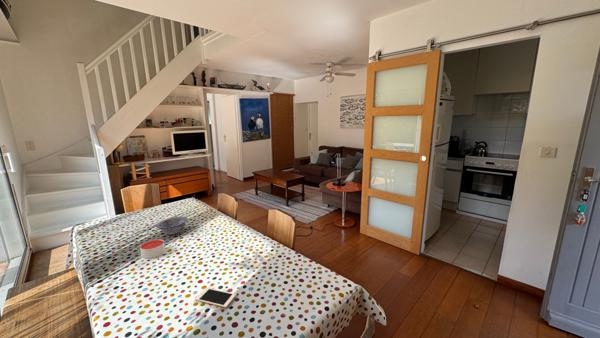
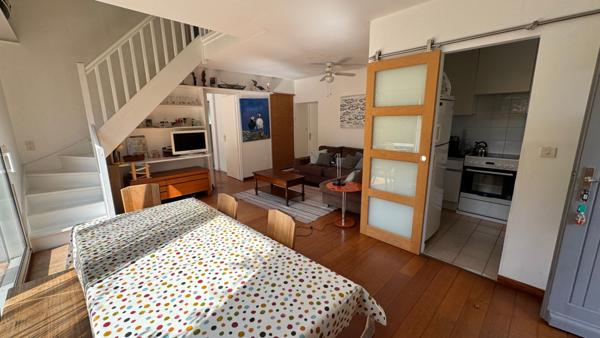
- bowl (172, 226)
- cell phone (215, 297)
- candle (152, 248)
